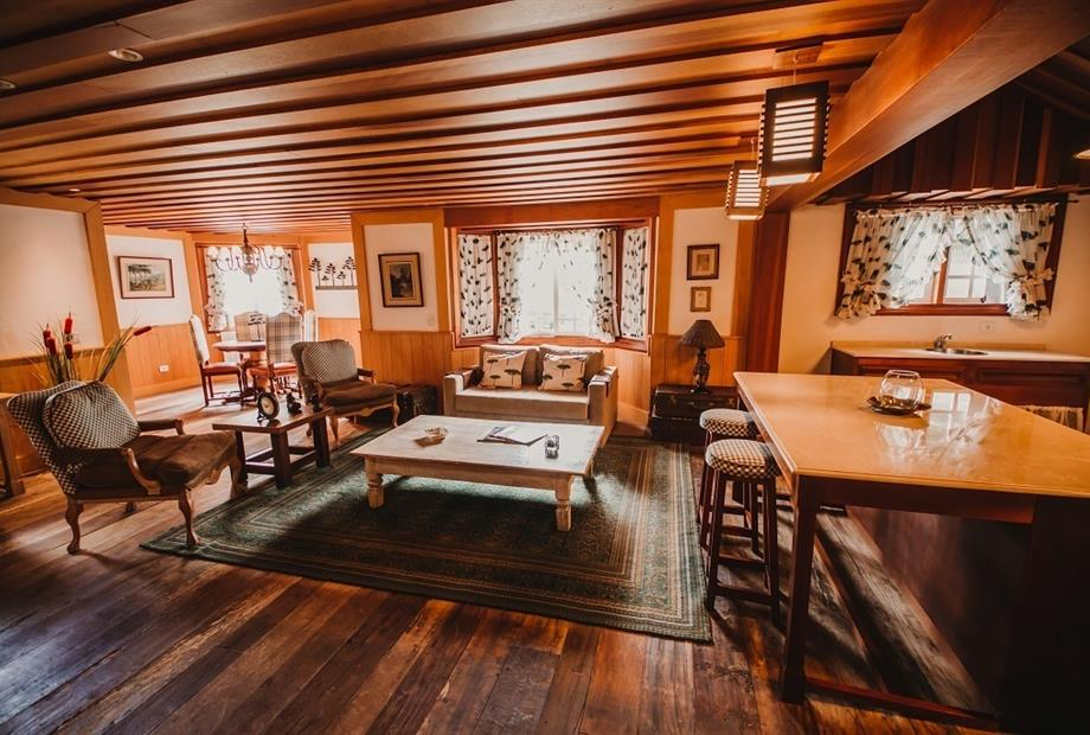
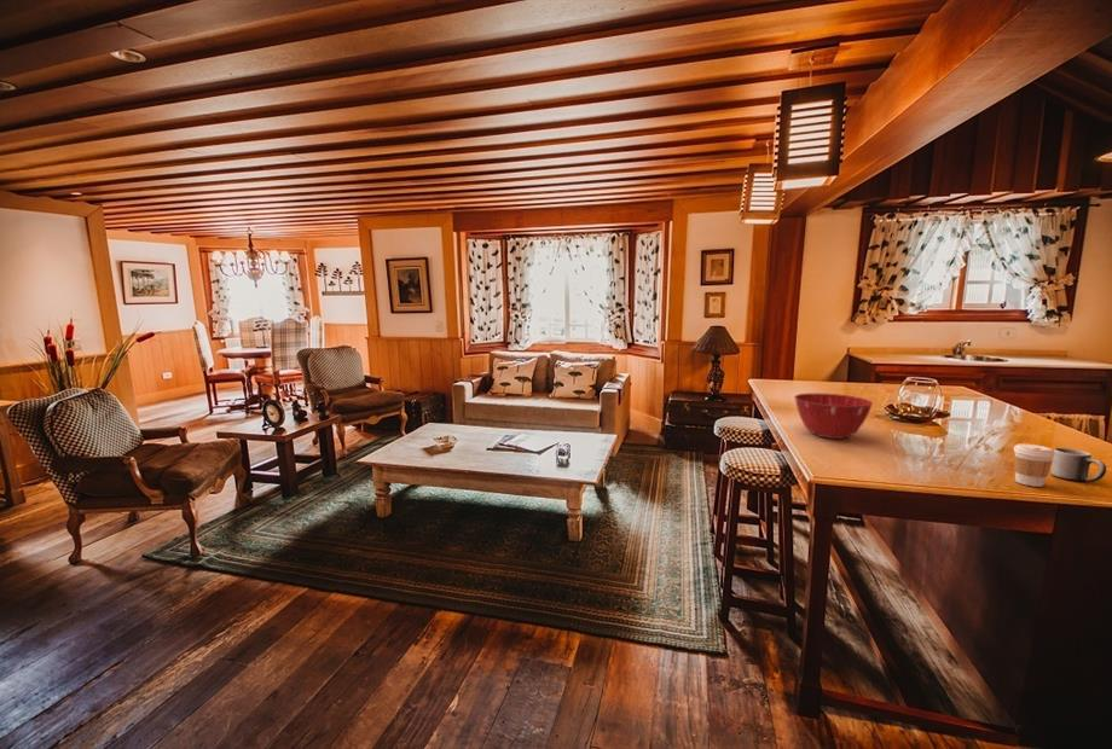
+ coffee cup (1031, 464)
+ mixing bowl (830, 417)
+ mug (1078, 466)
